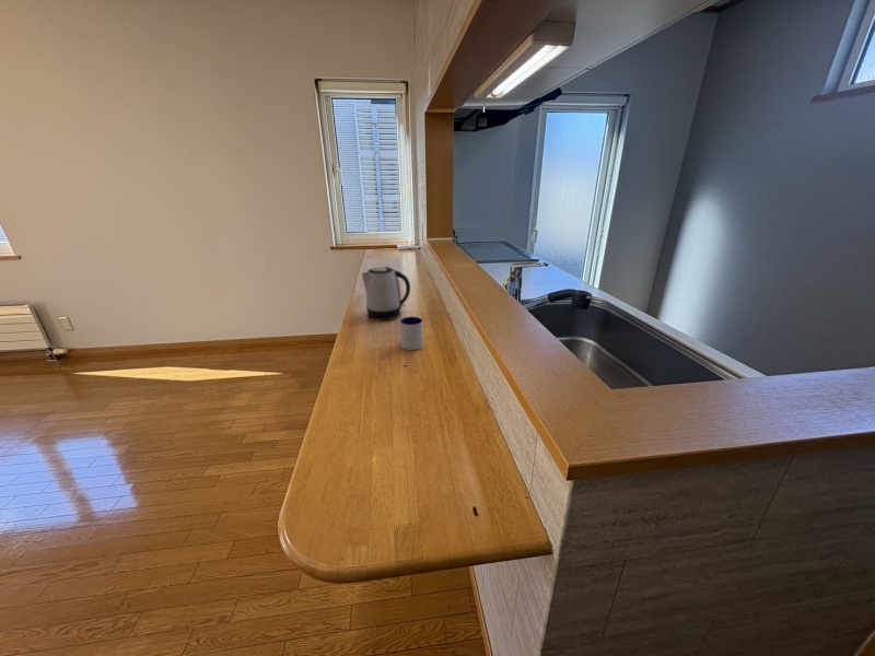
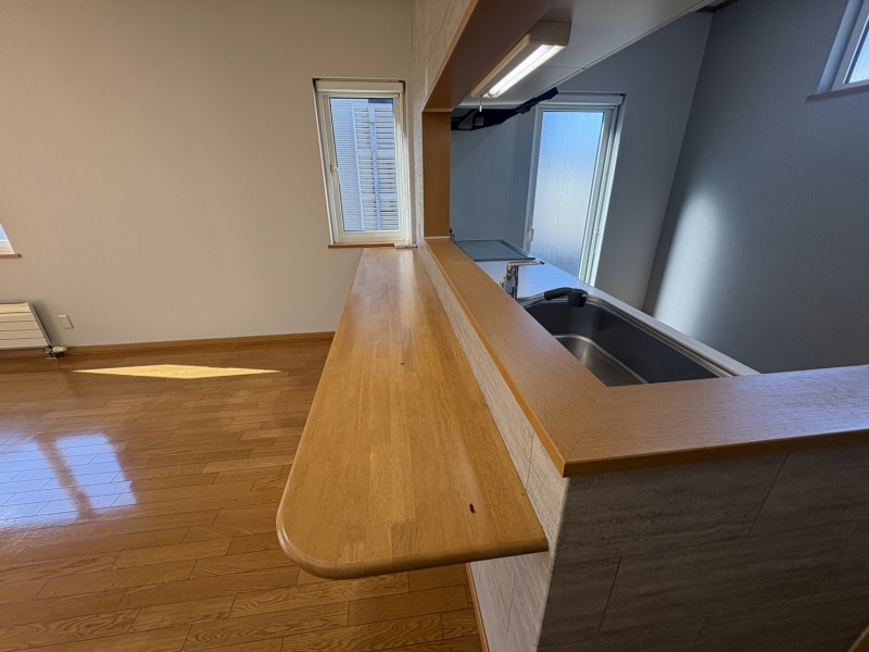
- mug (411, 331)
- kettle (387, 291)
